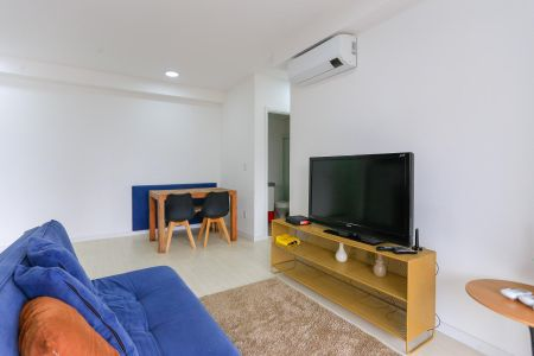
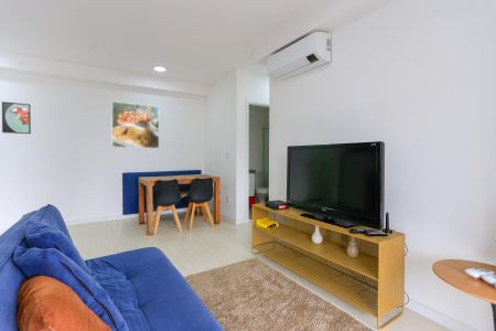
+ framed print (17, 118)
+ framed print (136, 126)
